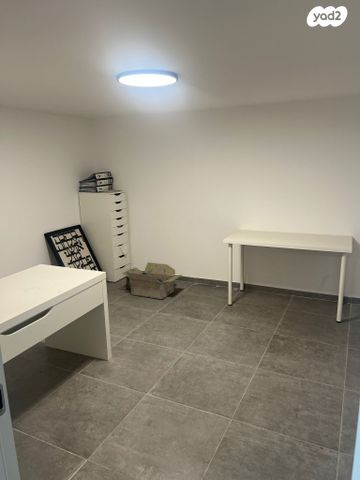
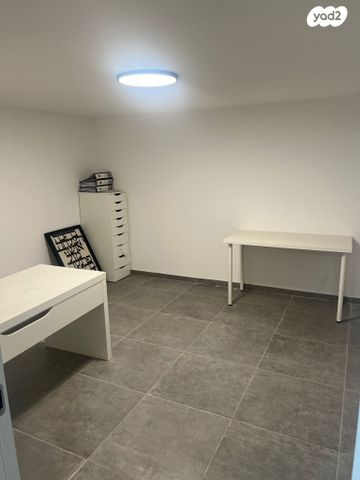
- cardboard box (147, 280)
